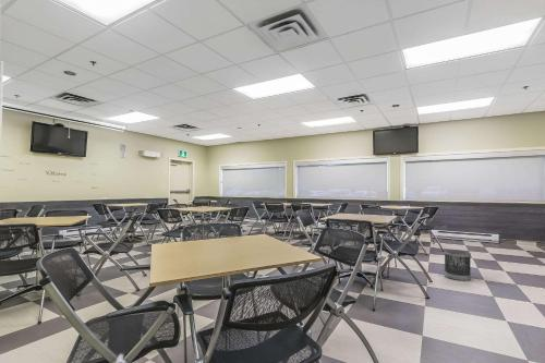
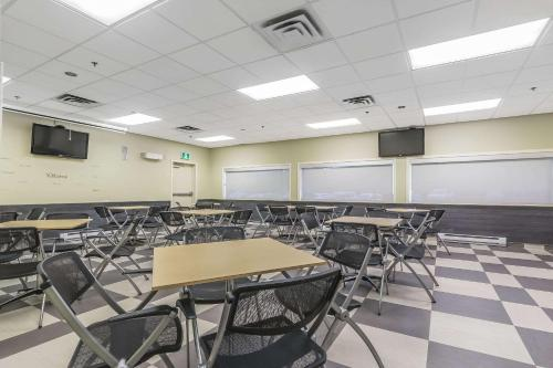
- wastebasket (457, 264)
